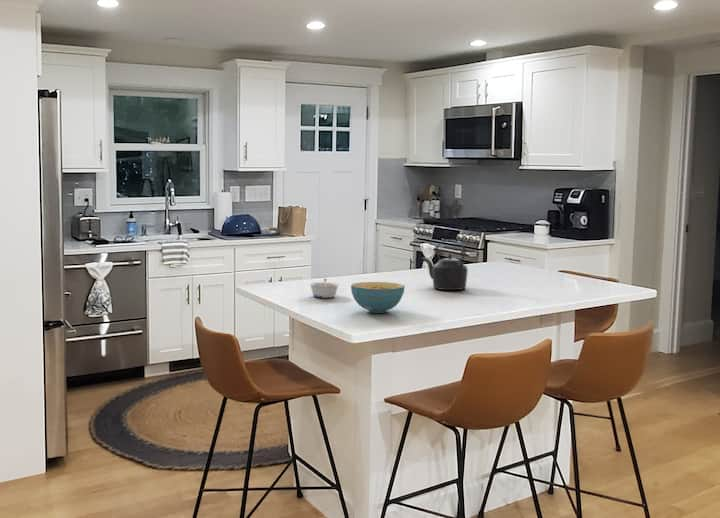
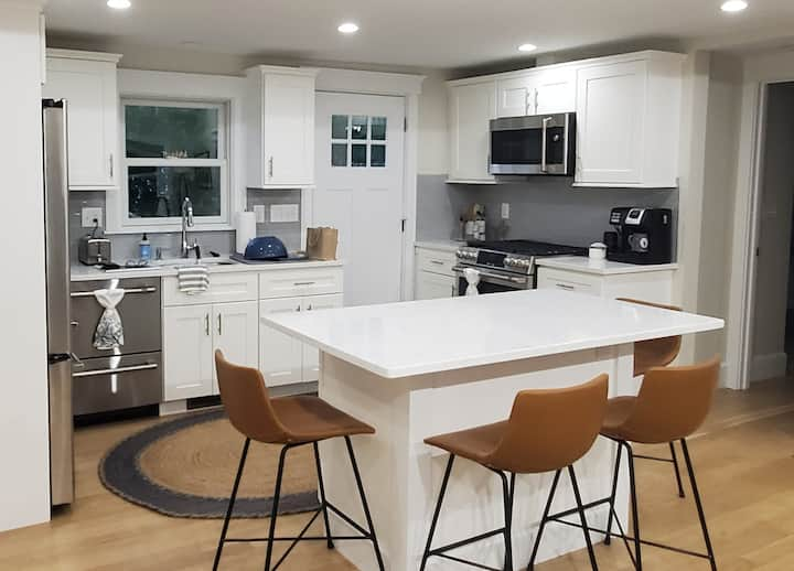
- cereal bowl (377, 298)
- legume (323, 288)
- kettle (443, 263)
